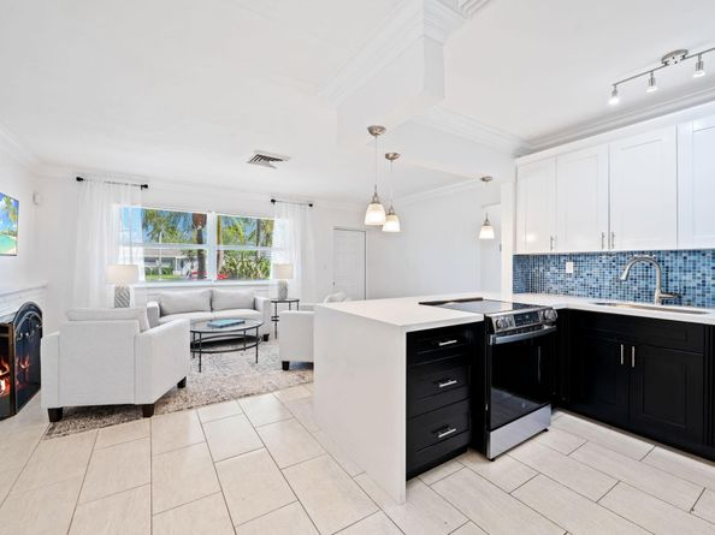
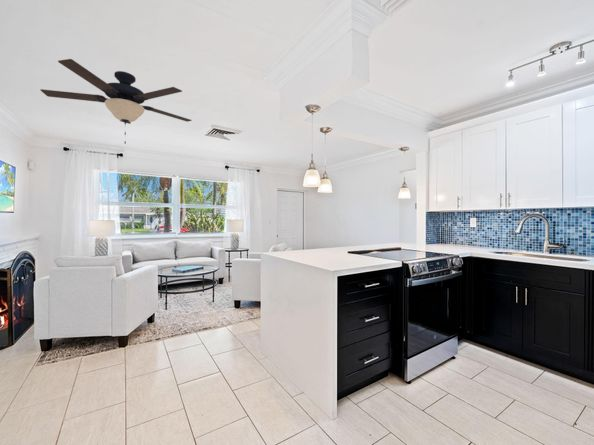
+ ceiling fan (125, 111)
